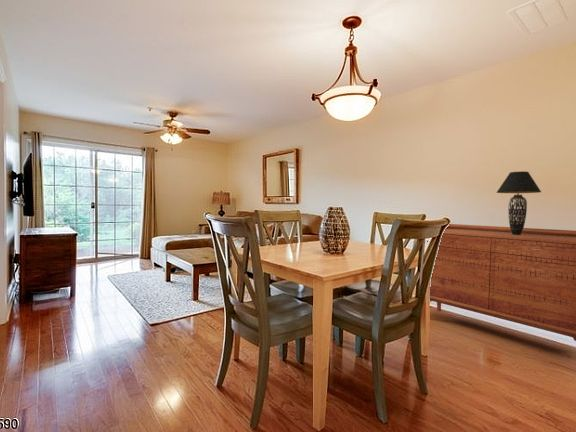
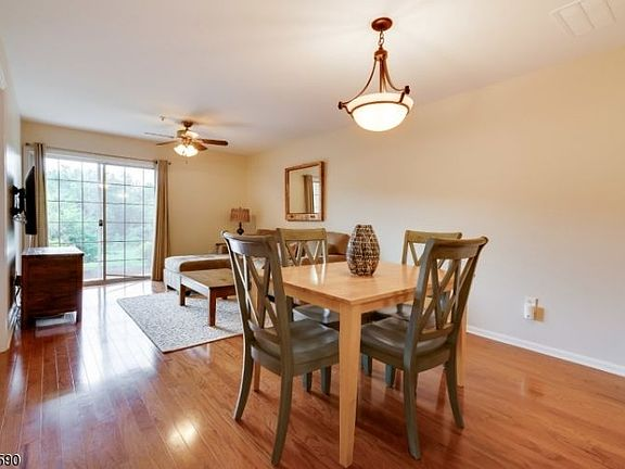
- table lamp (517, 203)
- sideboard (498, 280)
